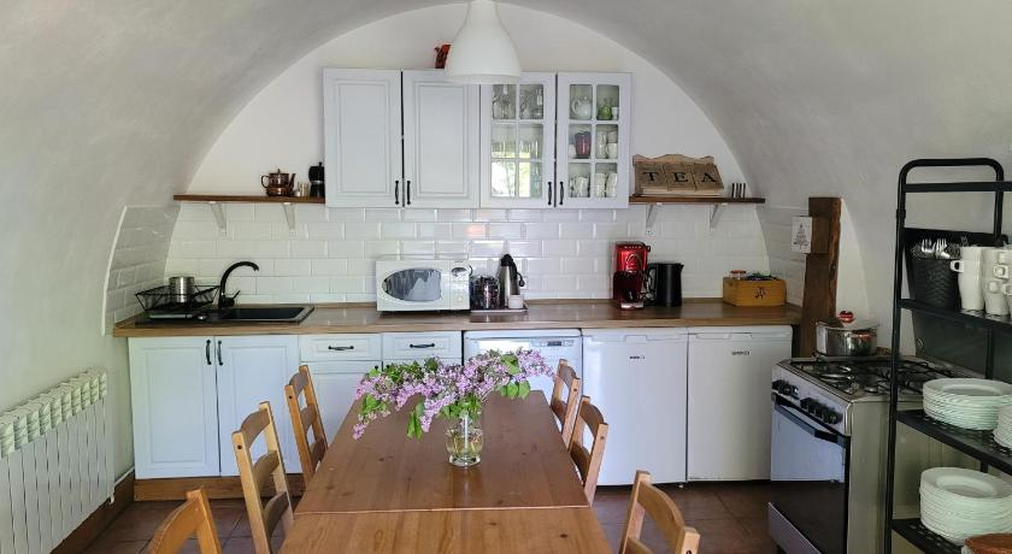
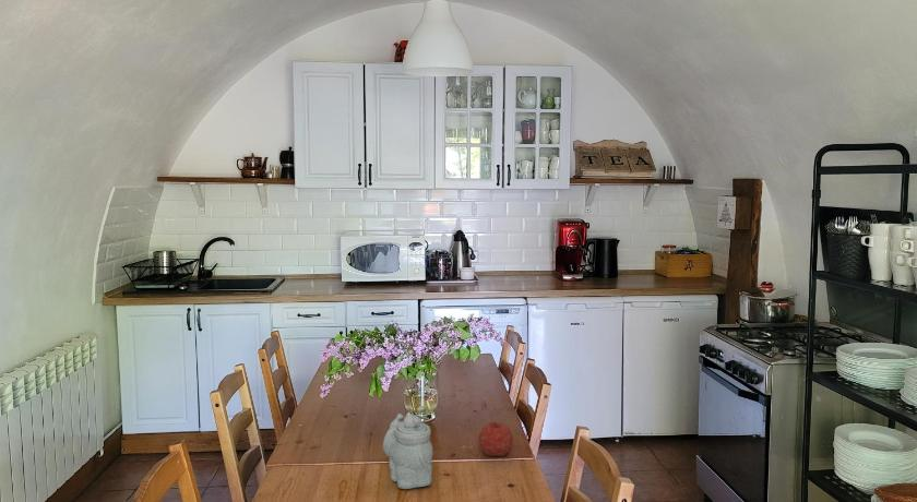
+ fruit (495, 437)
+ teapot (407, 444)
